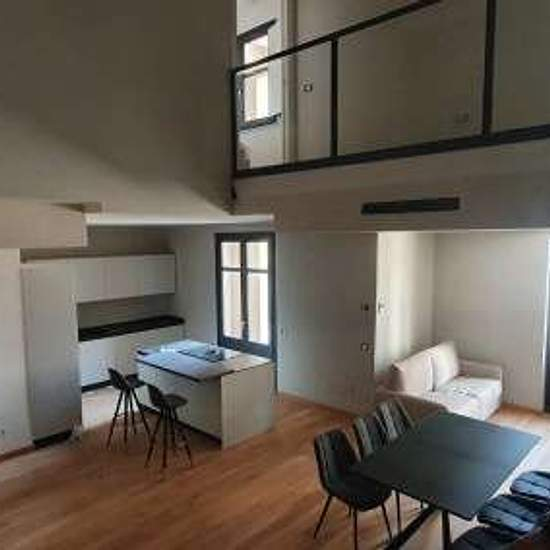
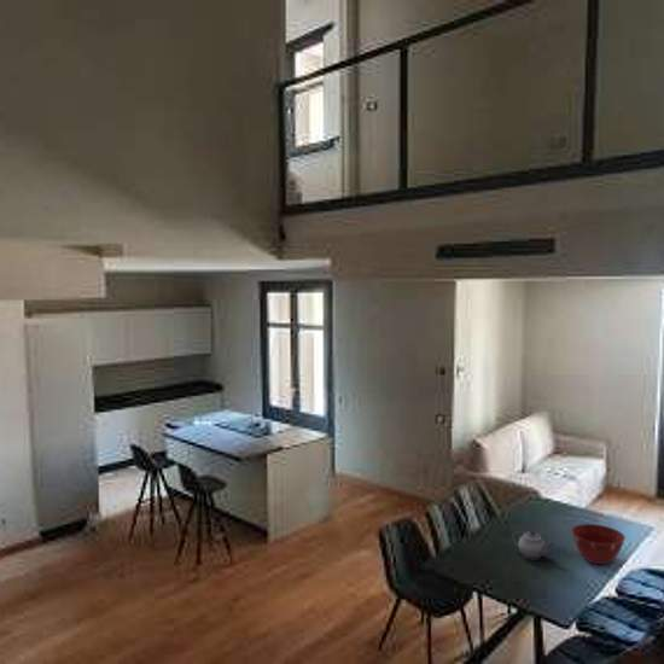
+ mixing bowl (596, 546)
+ teapot (531, 543)
